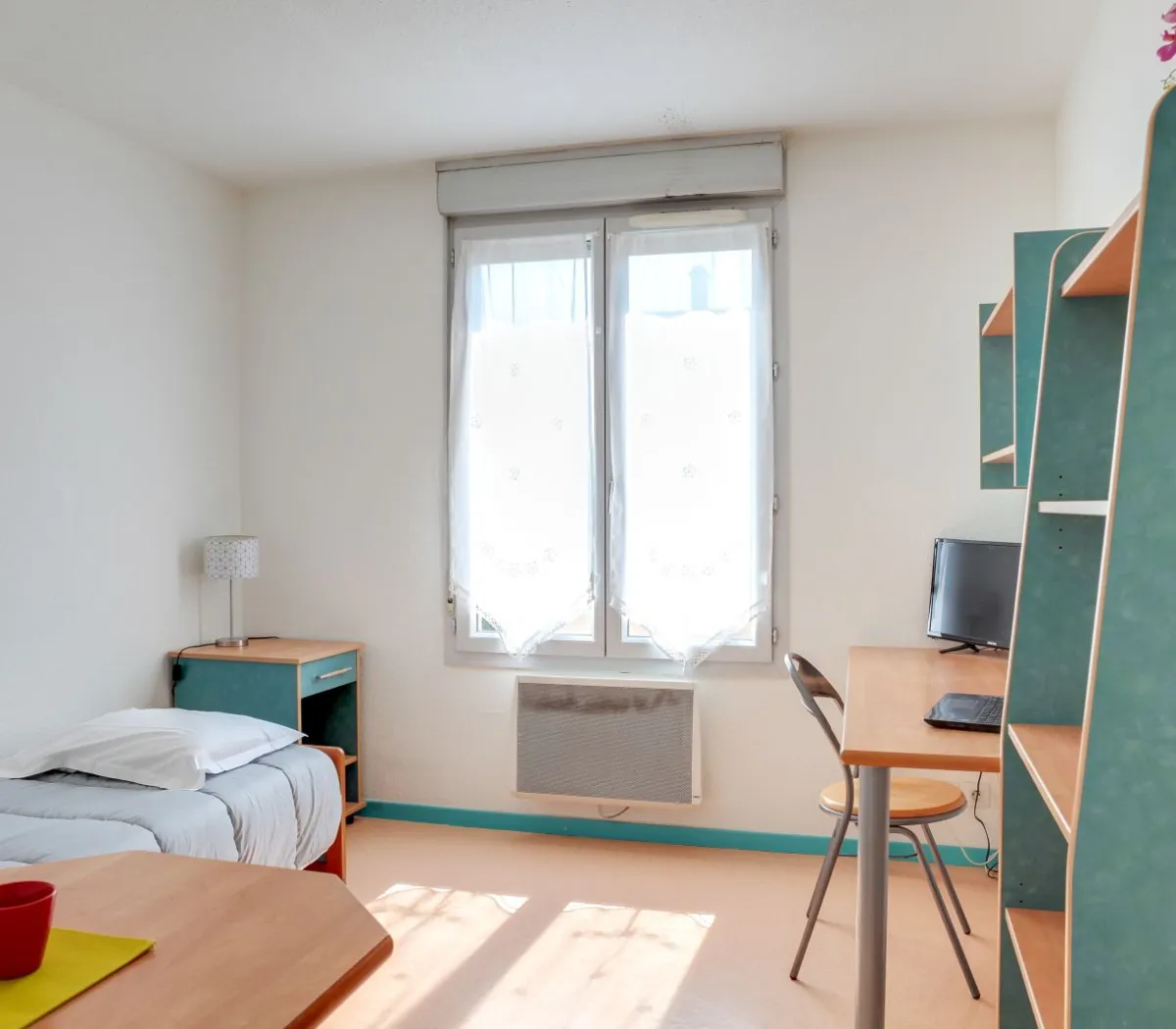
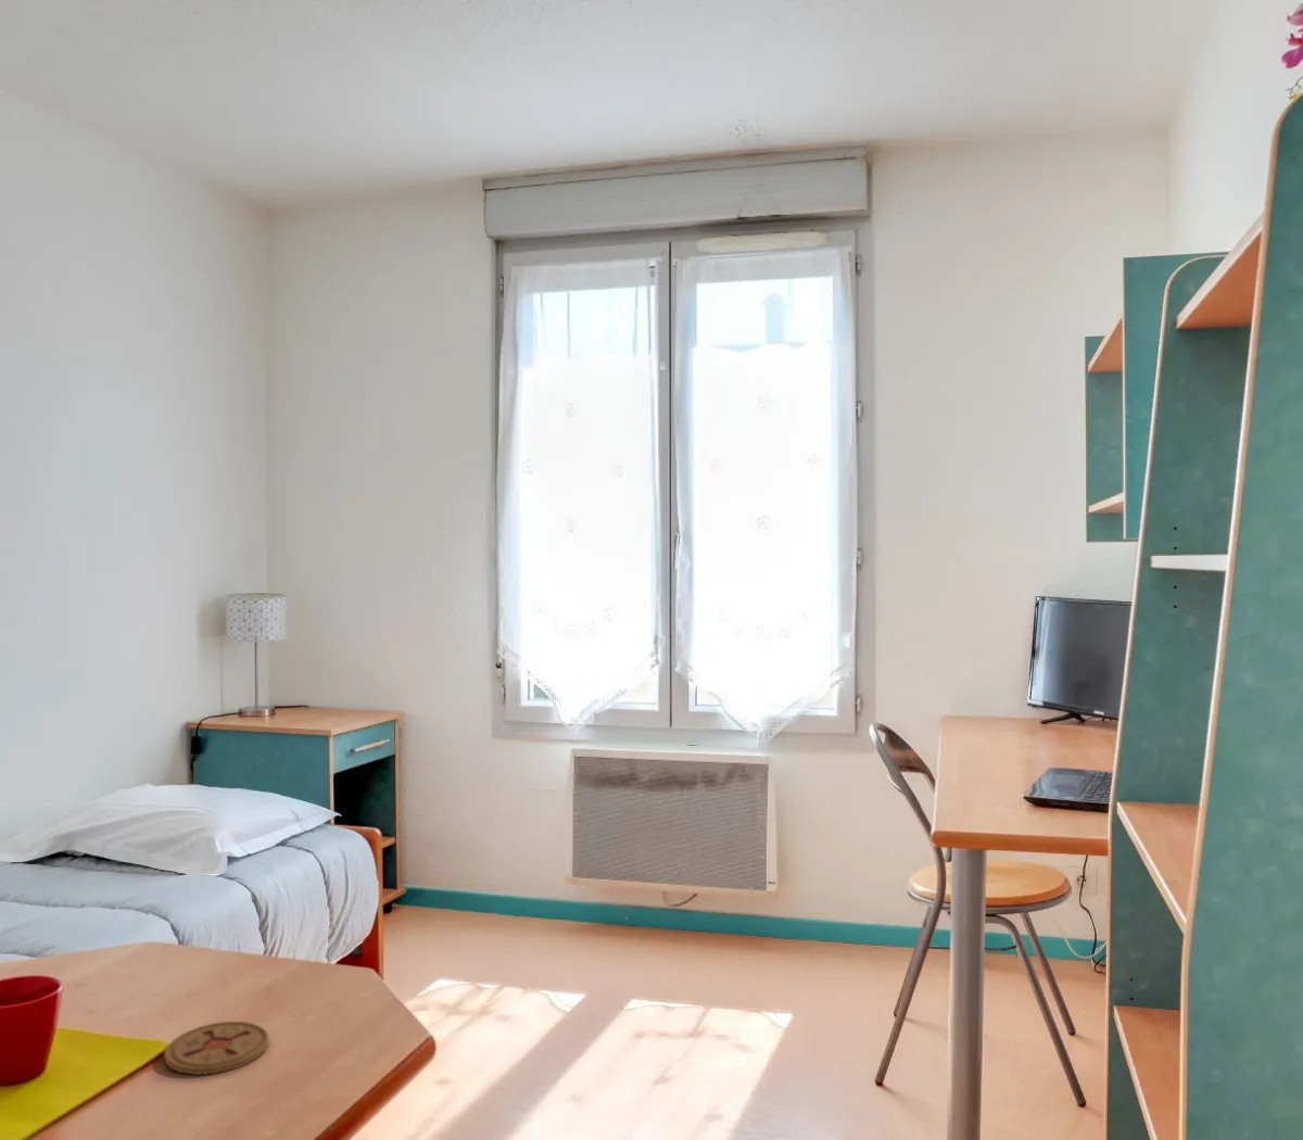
+ coaster (217, 1047)
